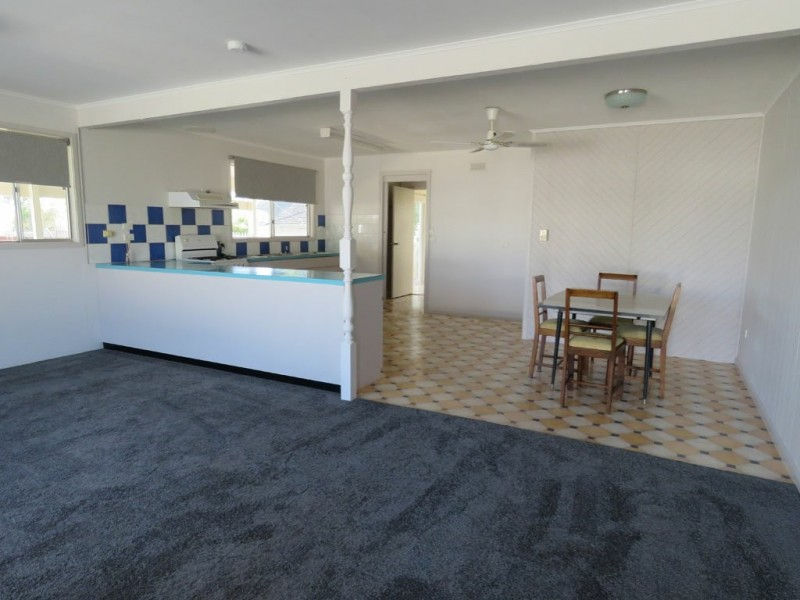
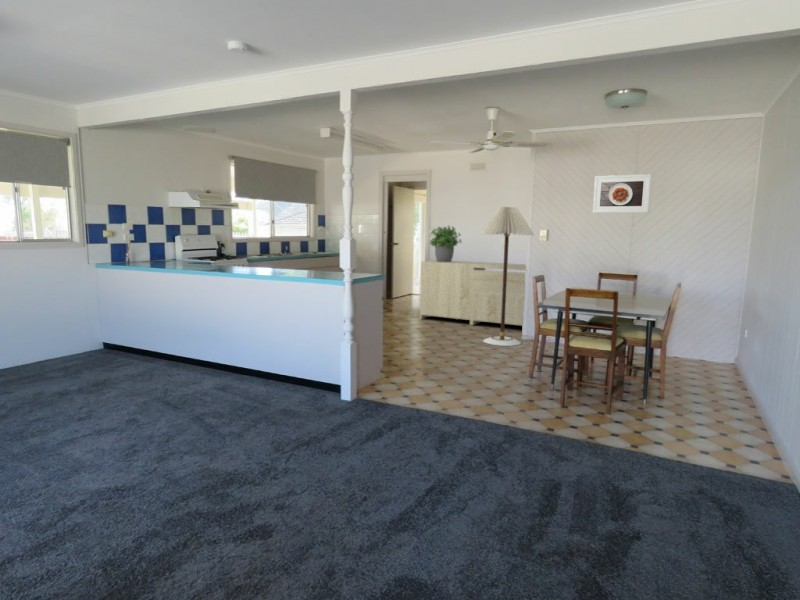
+ floor lamp (505, 275)
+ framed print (621, 194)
+ sideboard (493, 293)
+ potted plant (445, 243)
